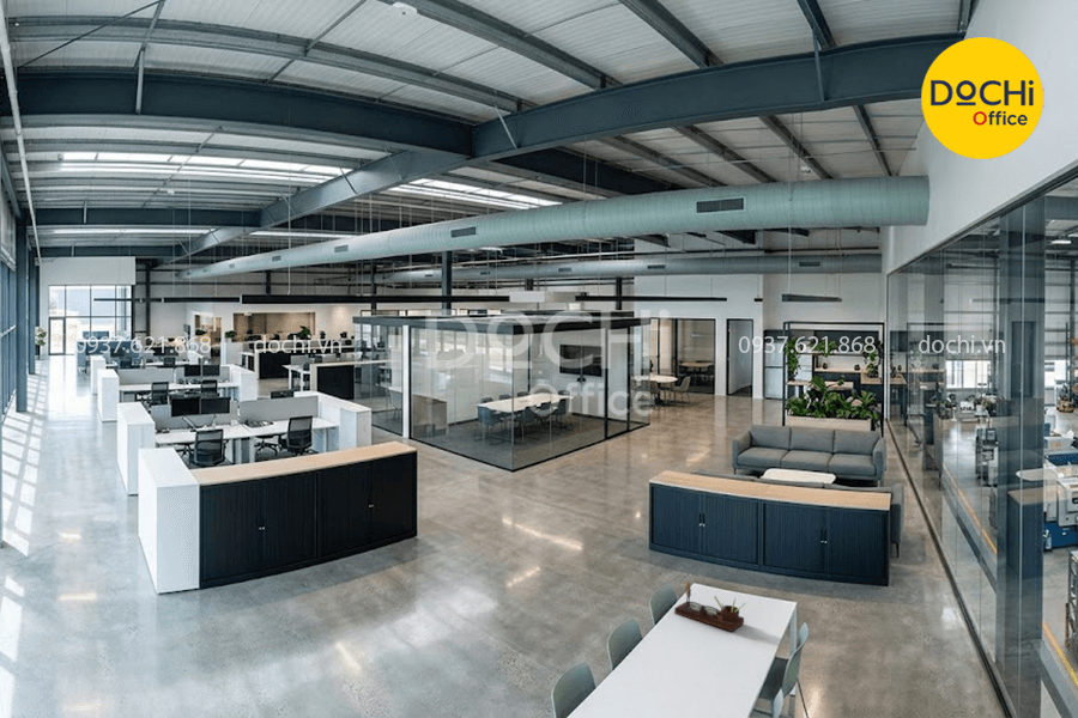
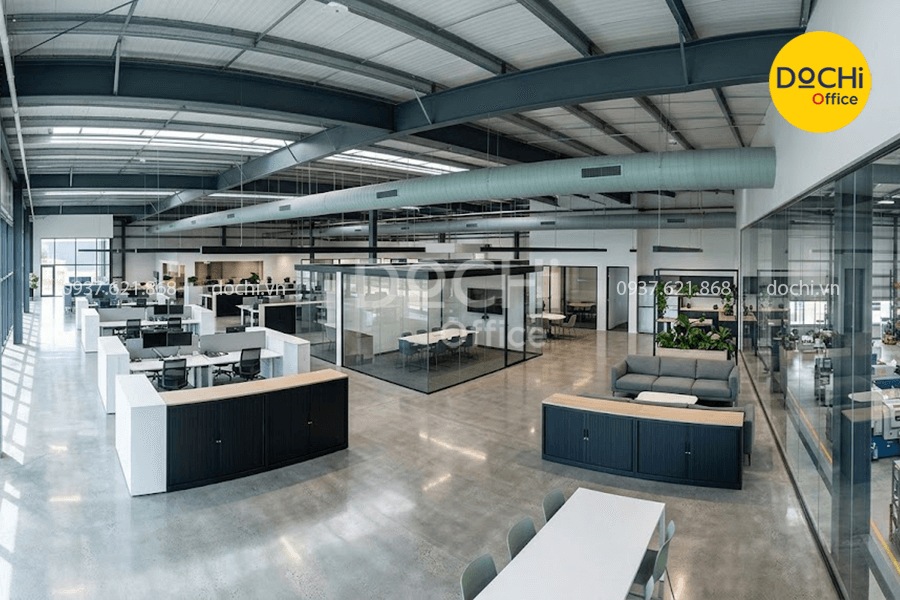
- desk organizer (710, 607)
